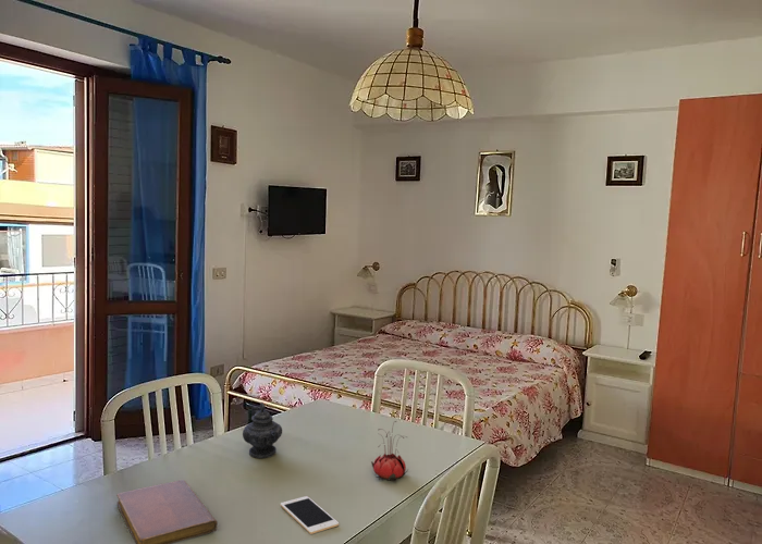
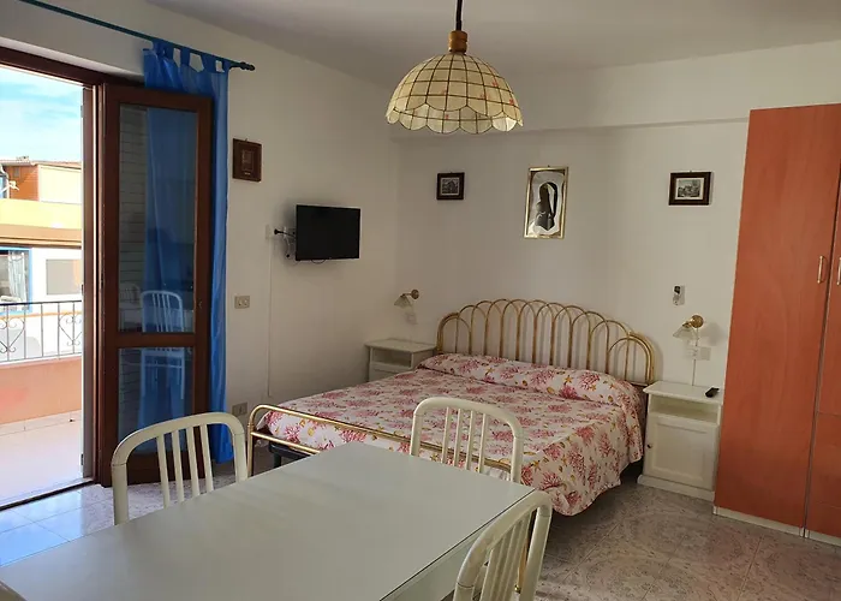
- flower (392, 450)
- cell phone (308, 514)
- notebook (164, 511)
- teapot (263, 429)
